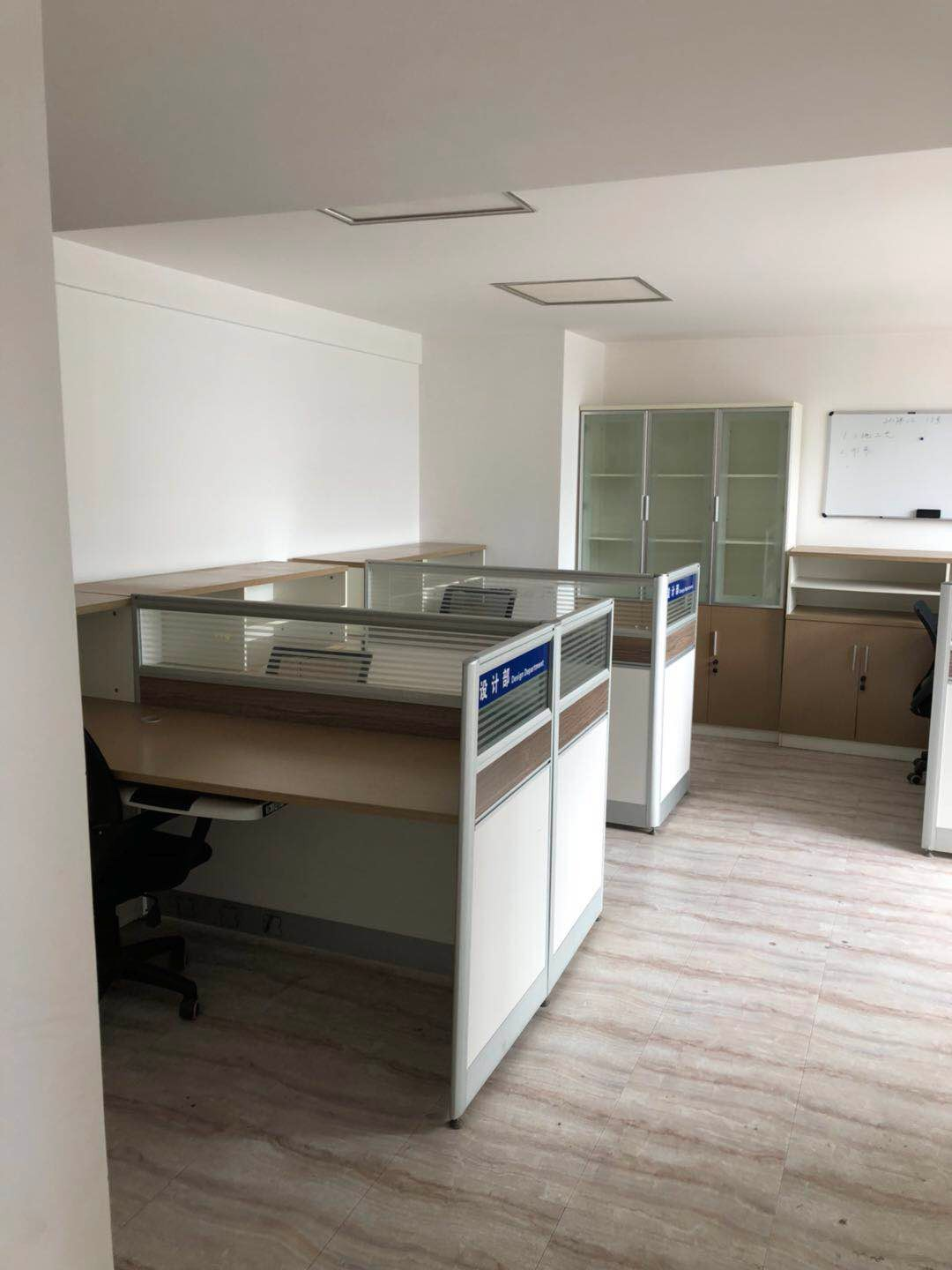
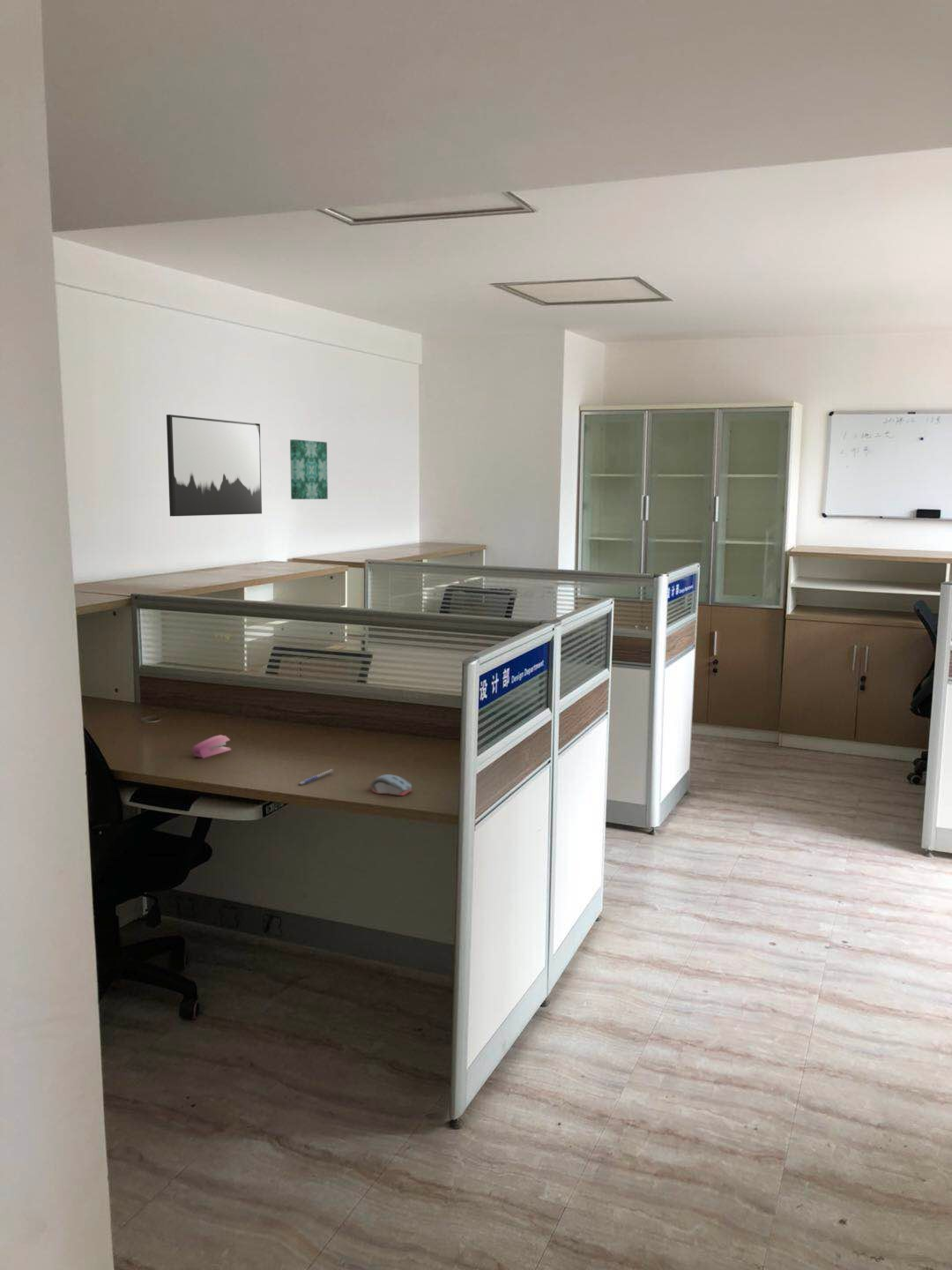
+ stapler (212, 746)
+ computer mouse (390, 783)
+ wall art (217, 467)
+ wall art (309, 470)
+ pen (316, 776)
